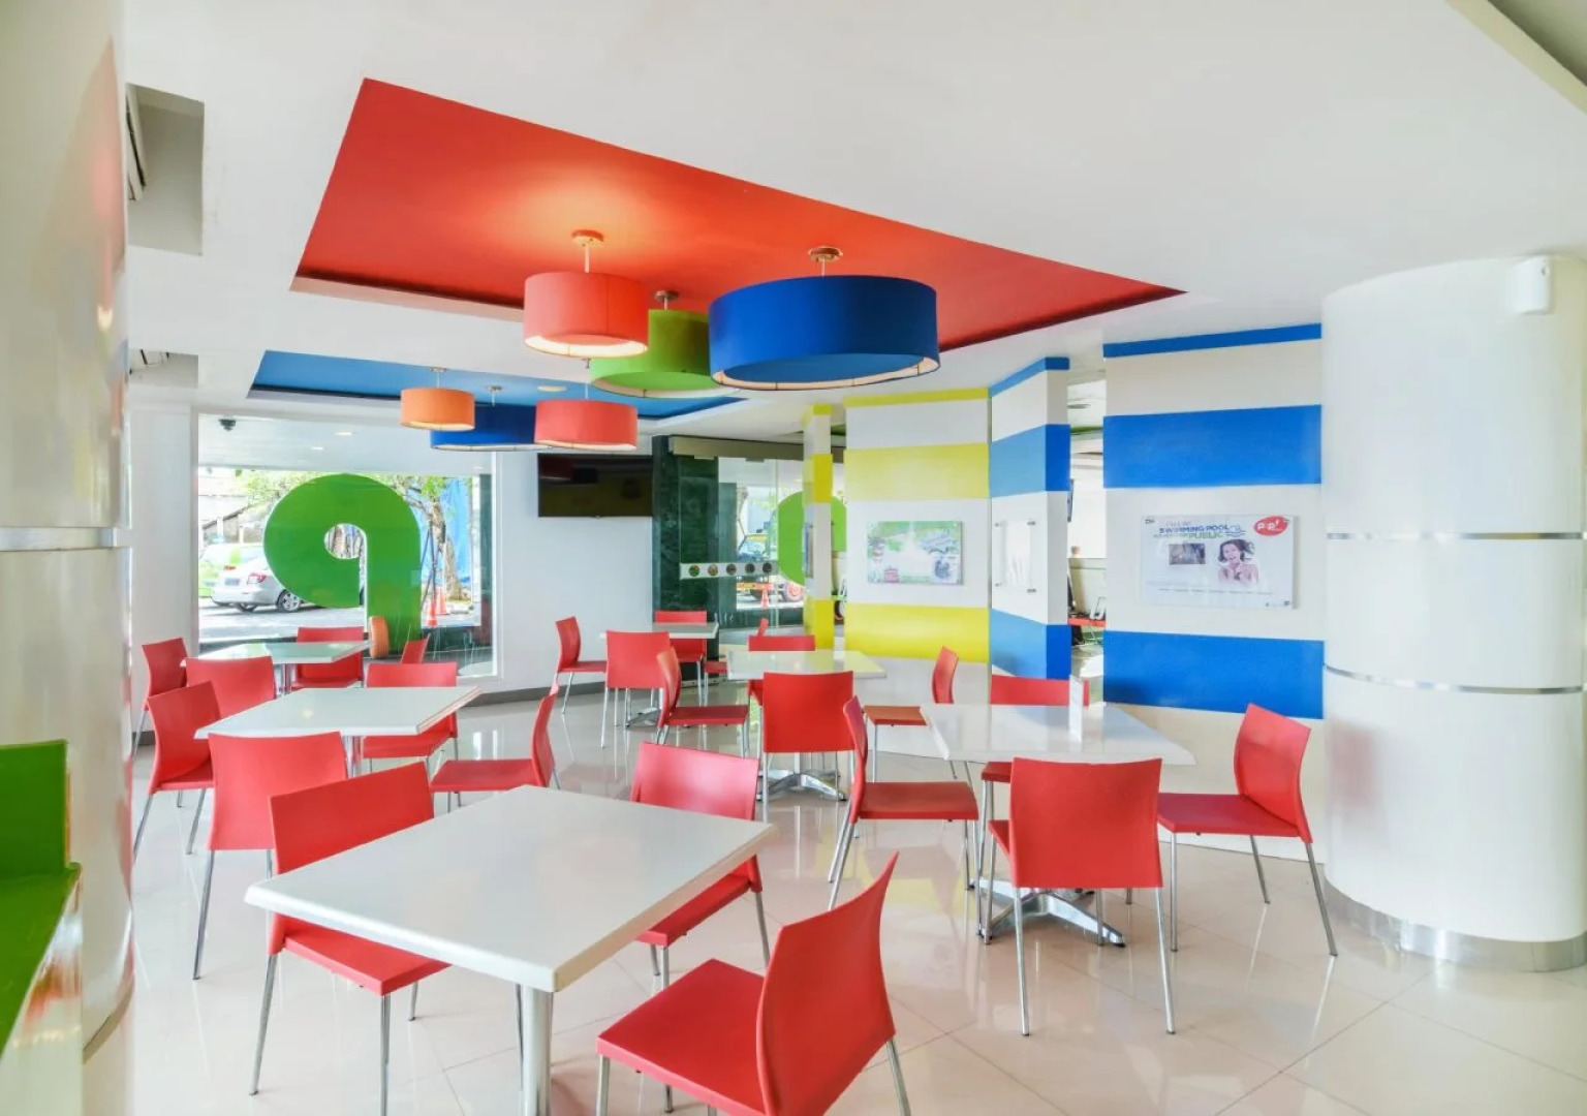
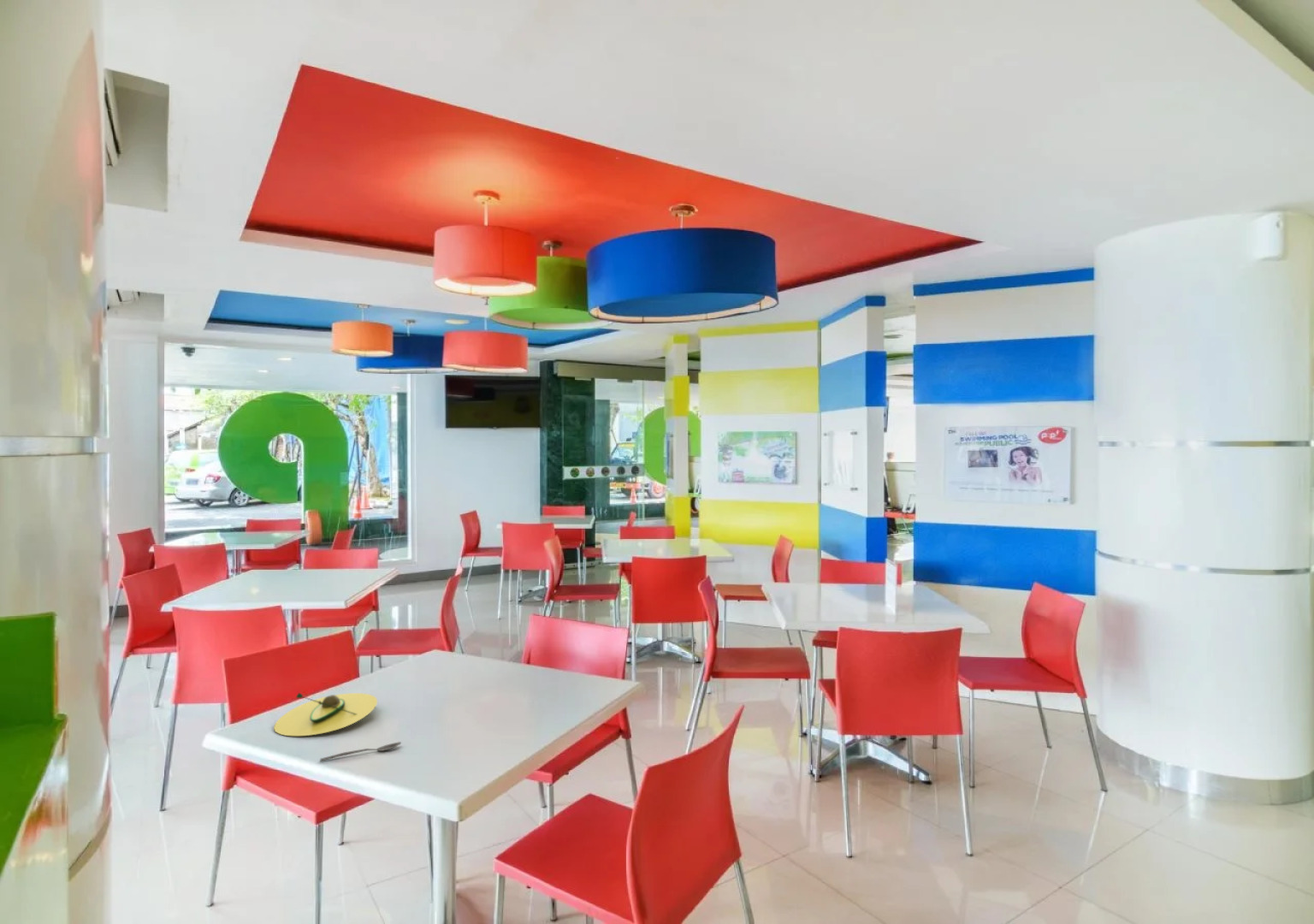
+ avocado (327, 707)
+ spoon (361, 751)
